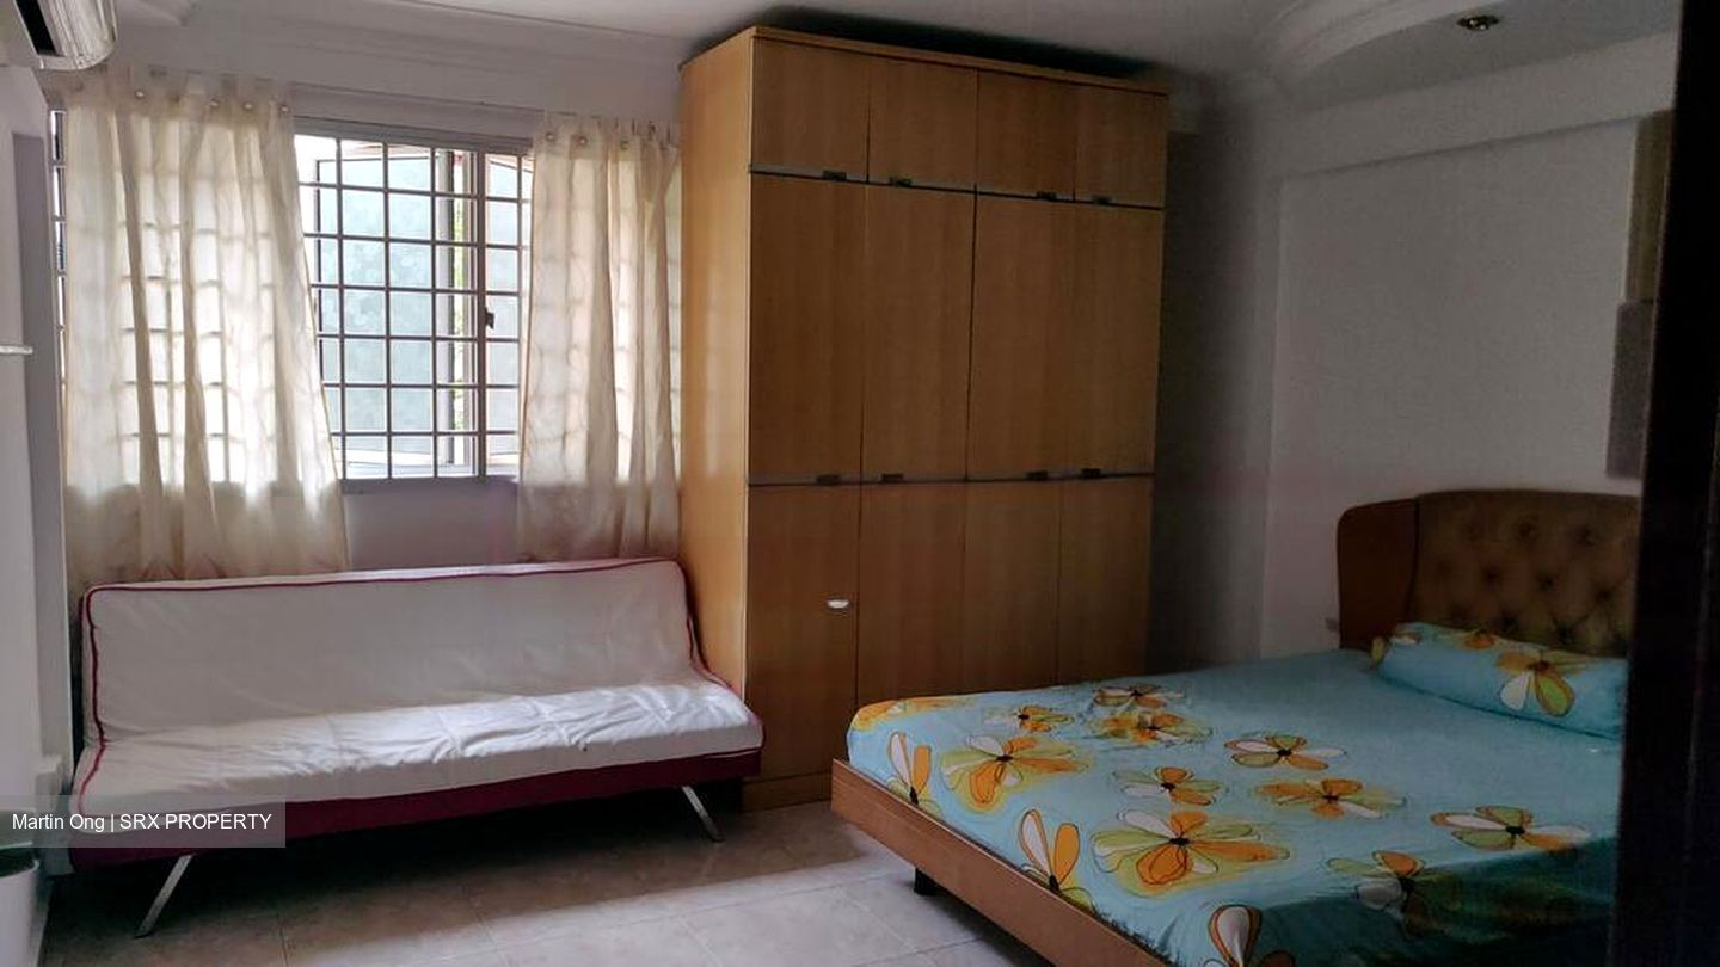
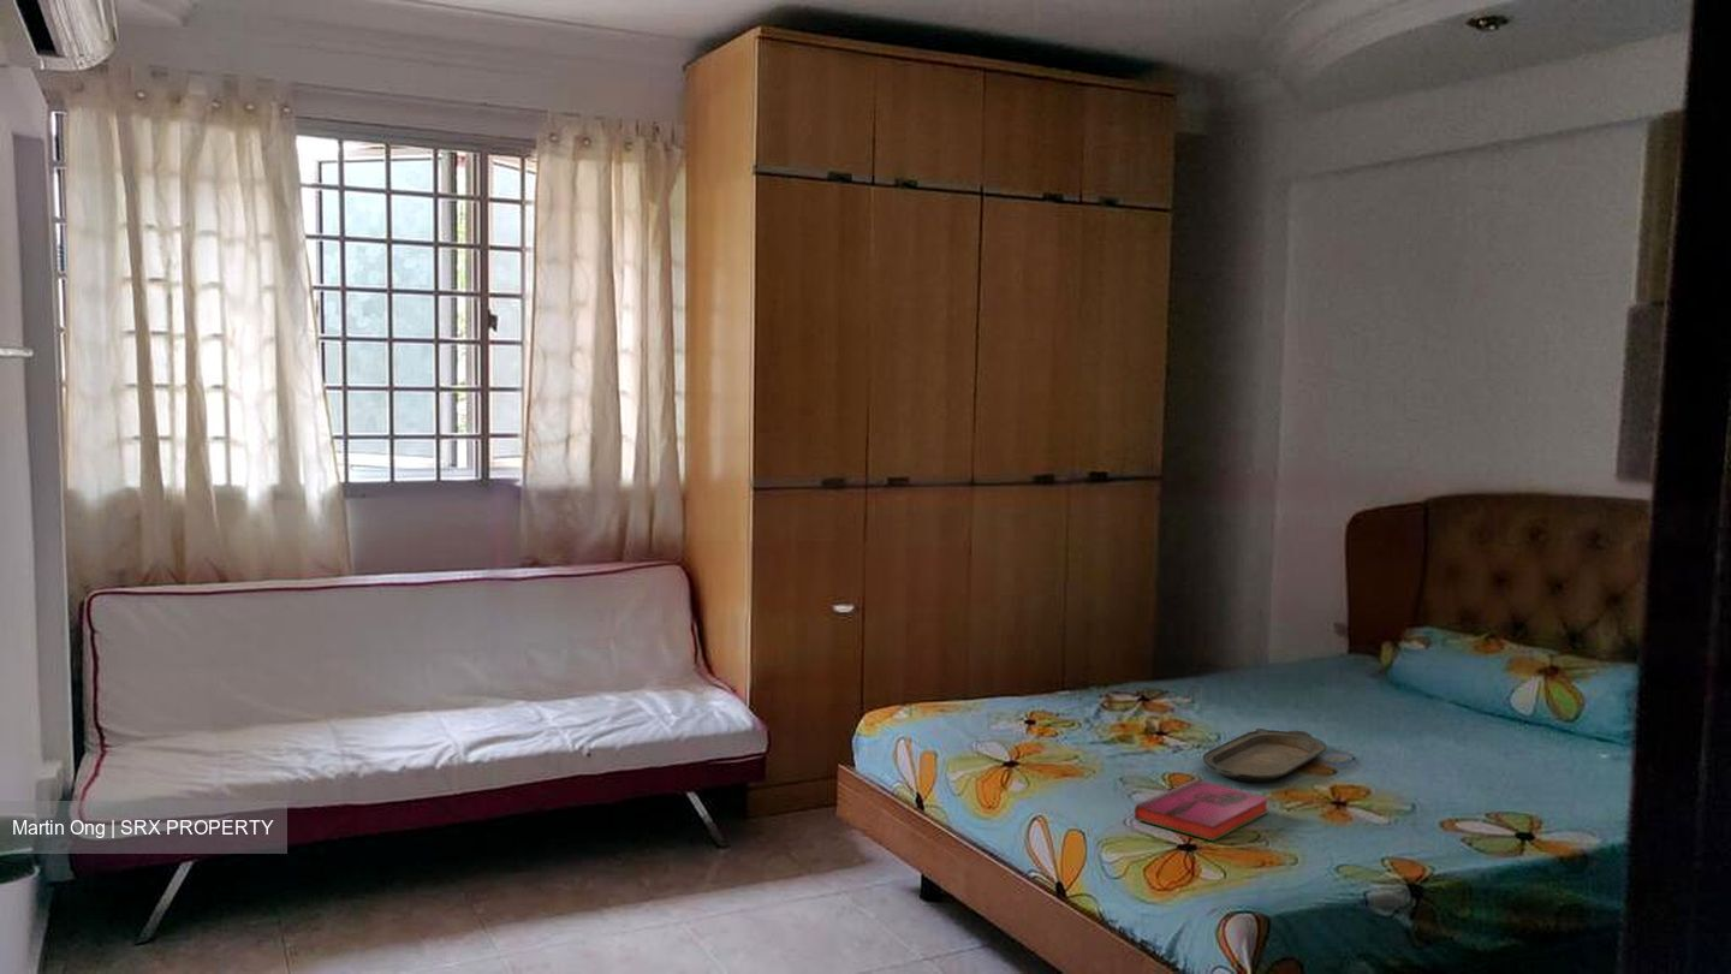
+ serving tray (1265, 756)
+ hardback book (1202, 808)
